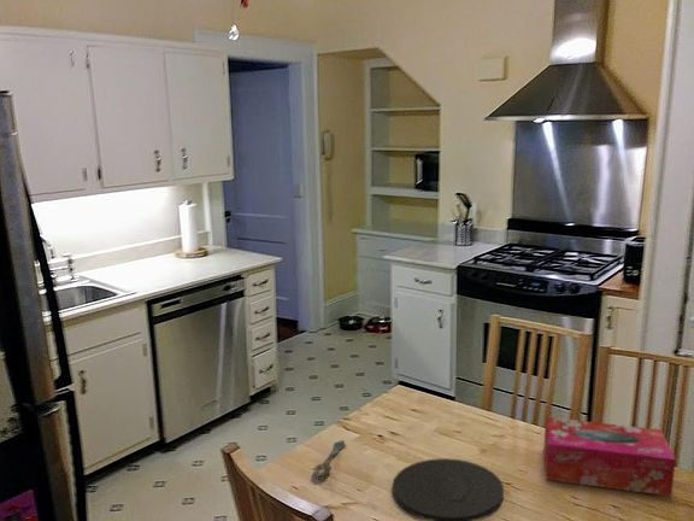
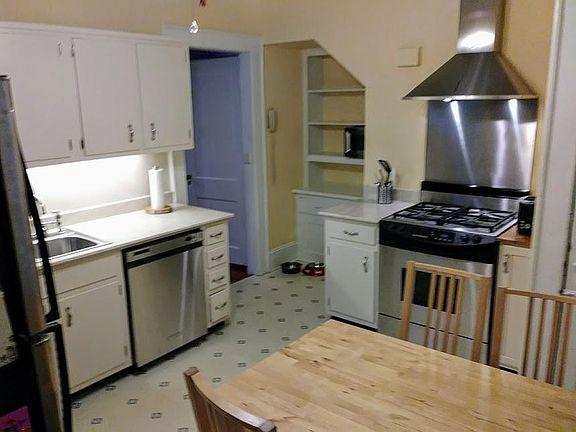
- tissue box (604, 453)
- spoon (330, 457)
- plate (447, 484)
